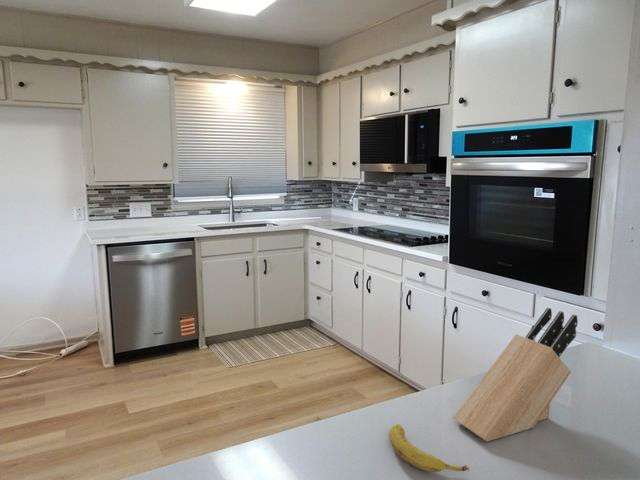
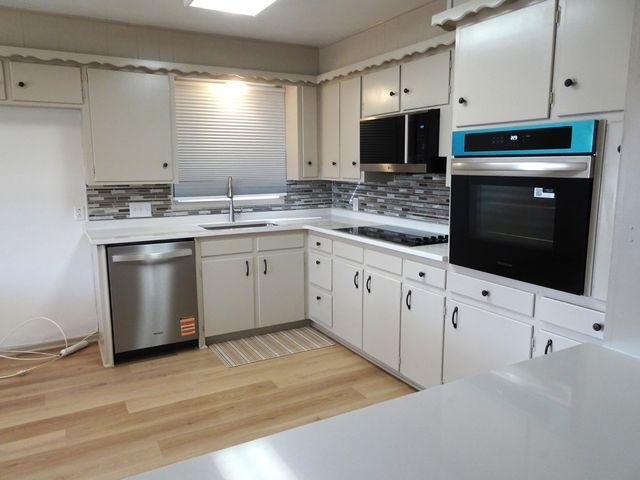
- banana (420, 450)
- knife block (520, 368)
